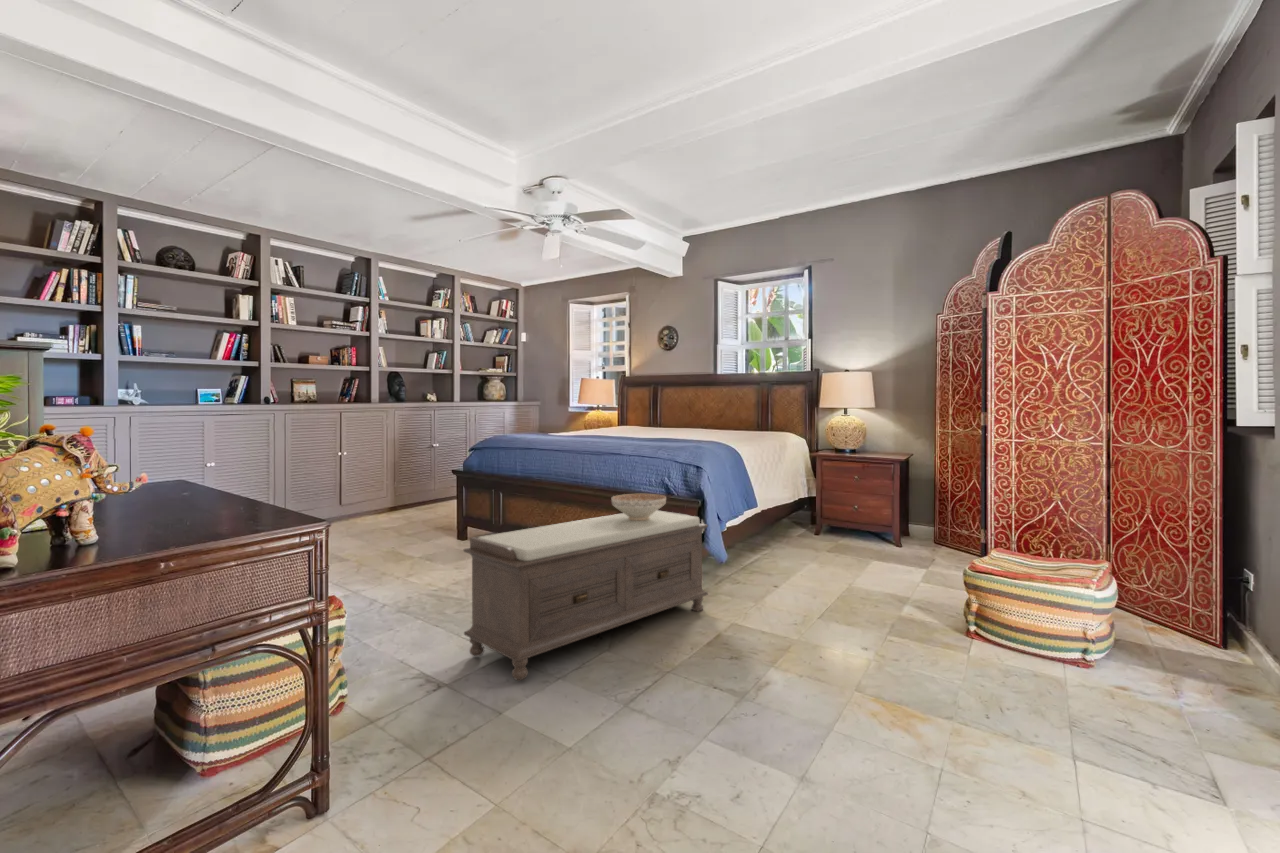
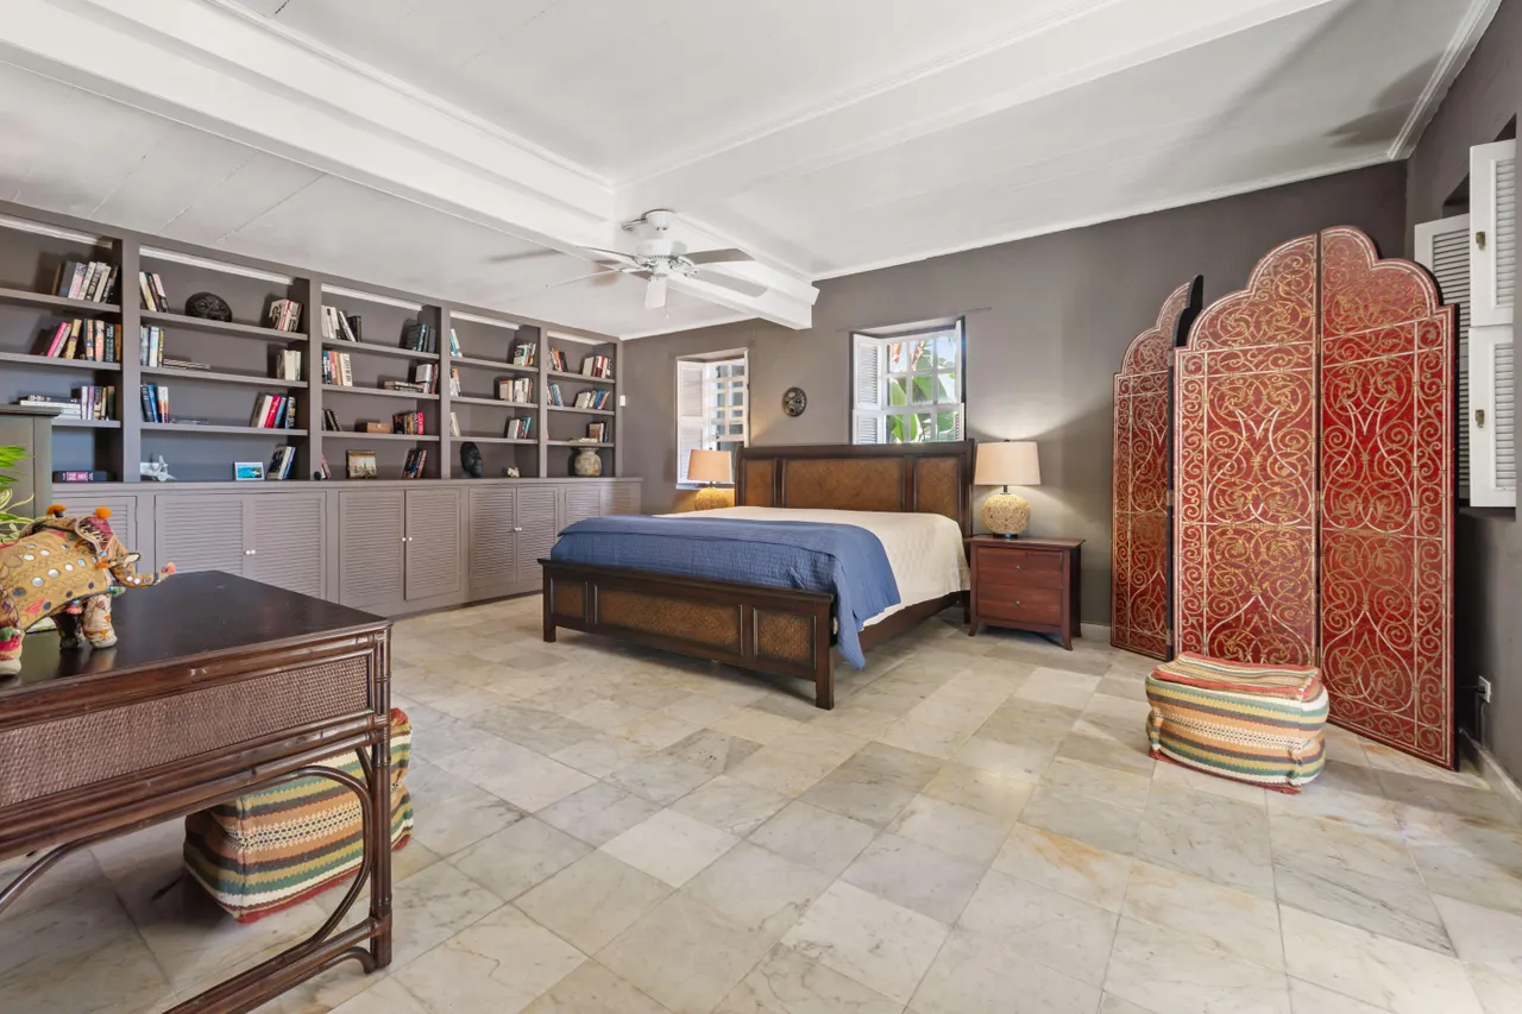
- bench (598, 578)
- decorative bowl (638, 507)
